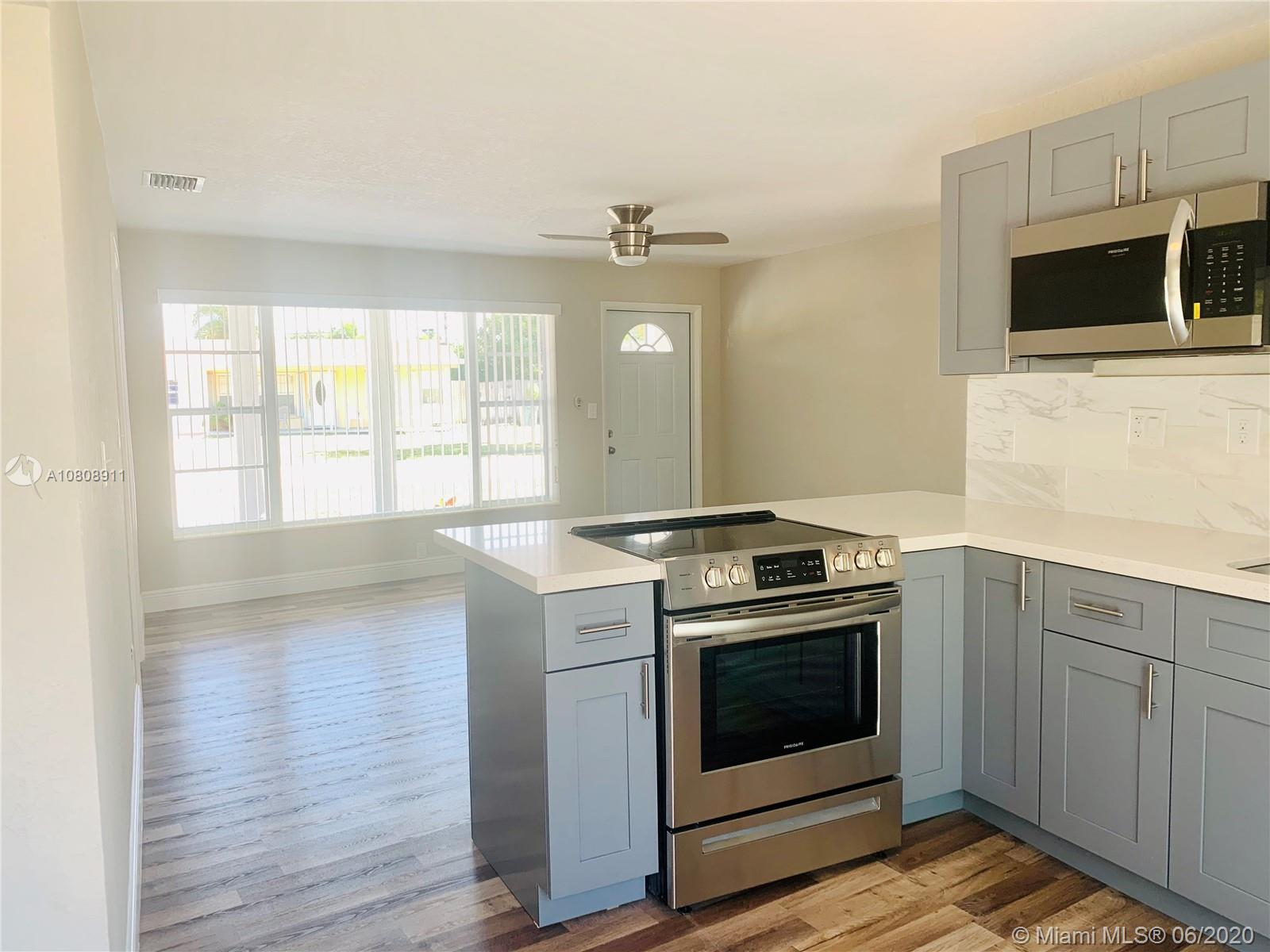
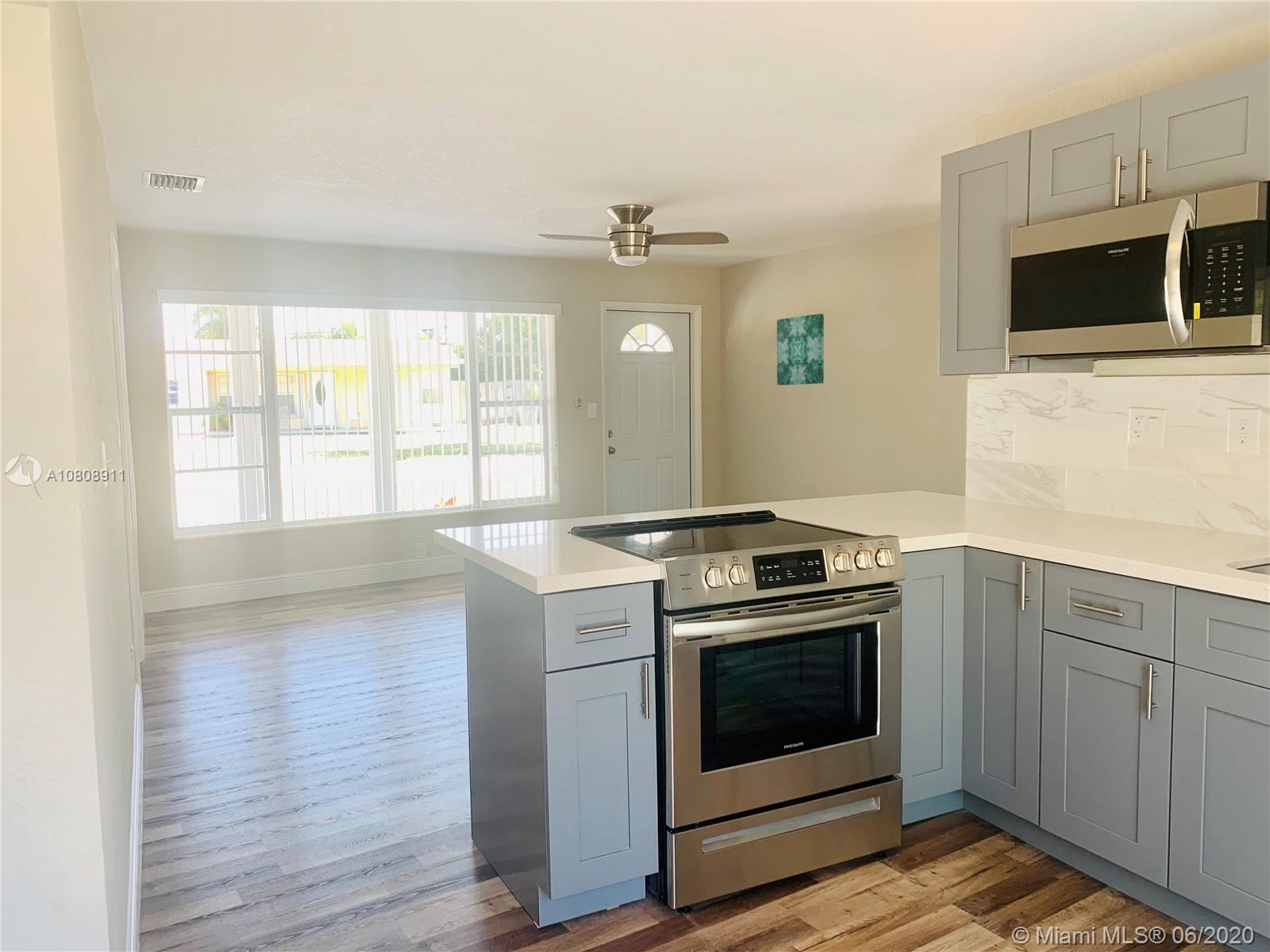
+ wall art (799, 351)
